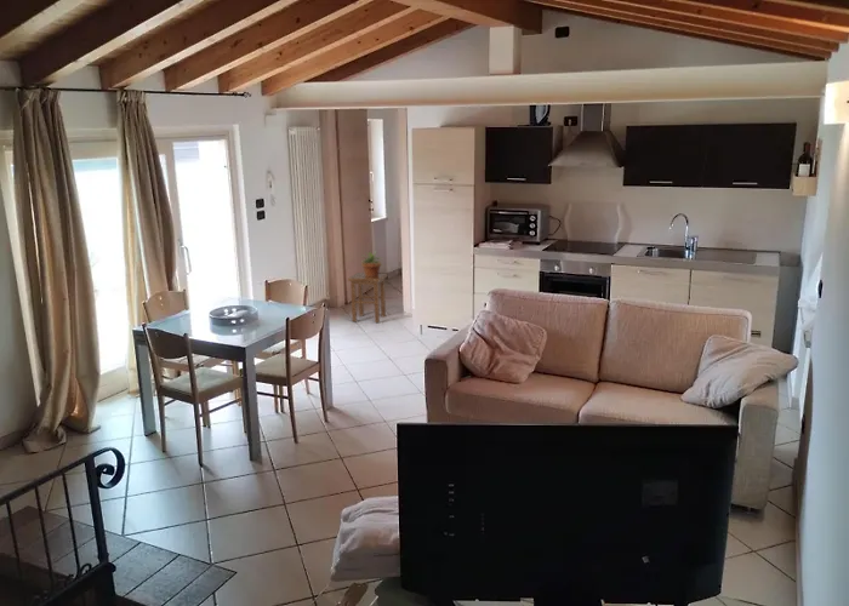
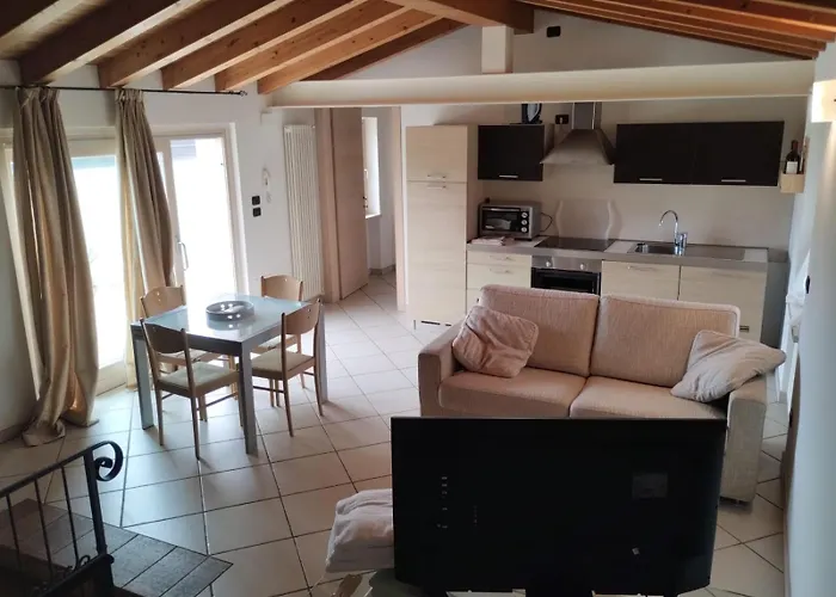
- stool (367, 297)
- potted plant (371, 263)
